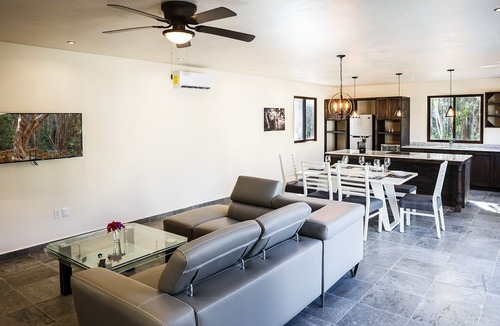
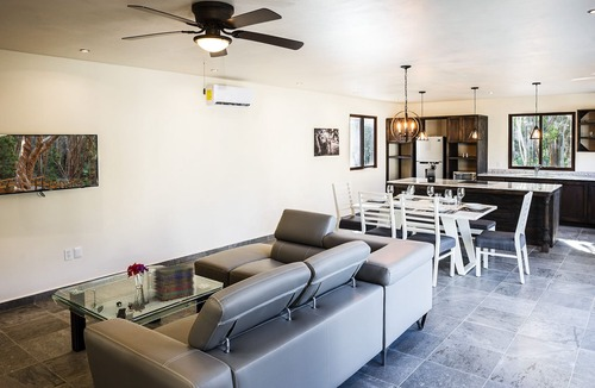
+ book stack (174, 281)
